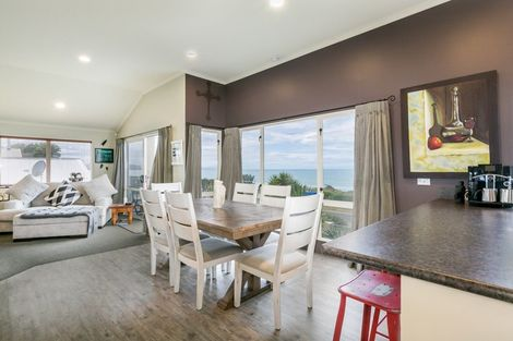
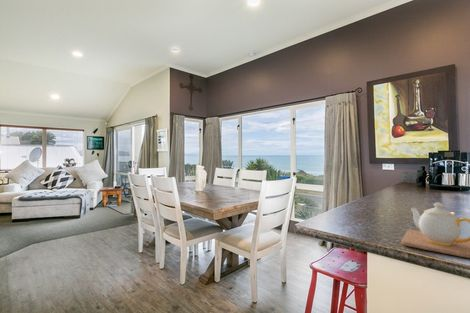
+ teapot (439, 223)
